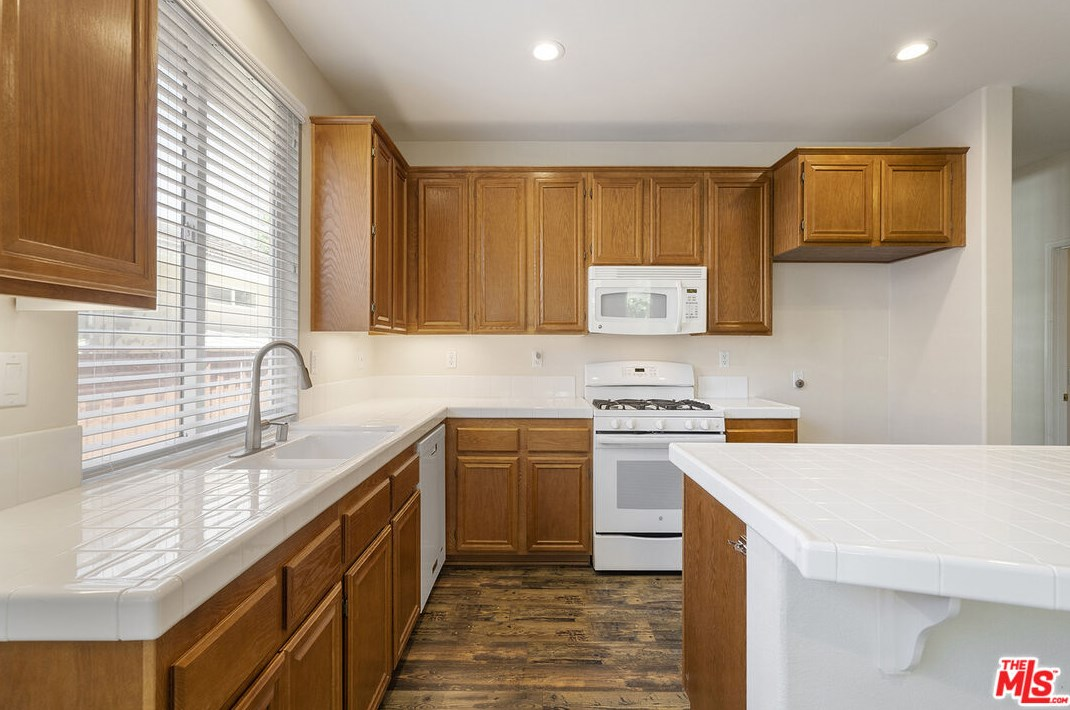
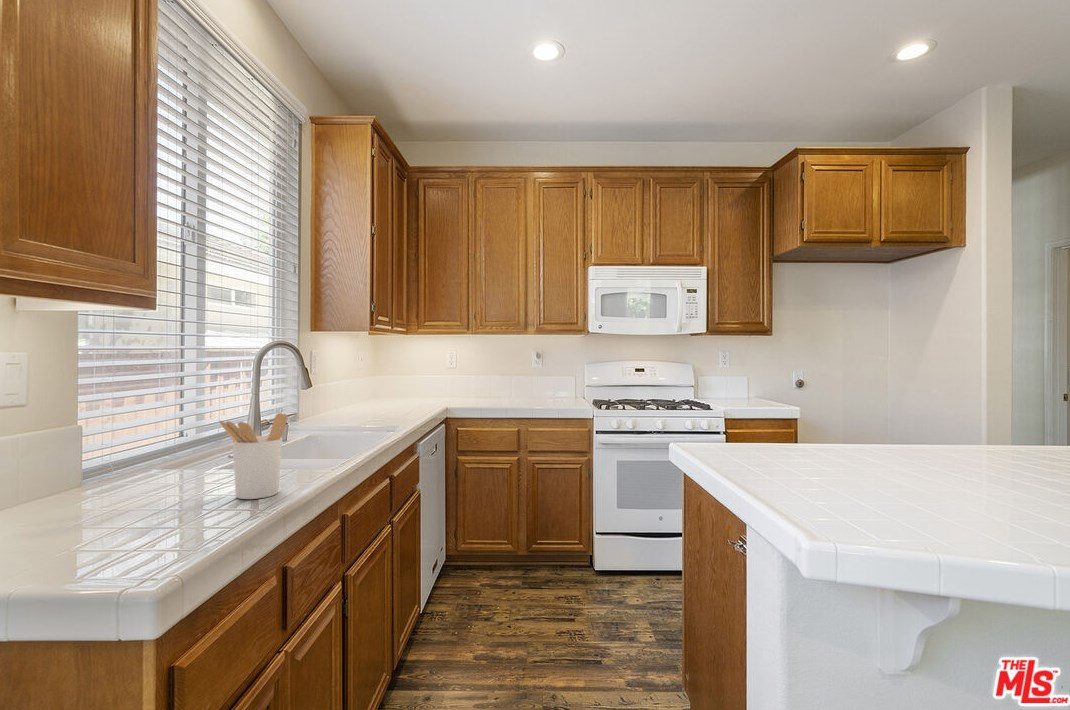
+ utensil holder (250, 455)
